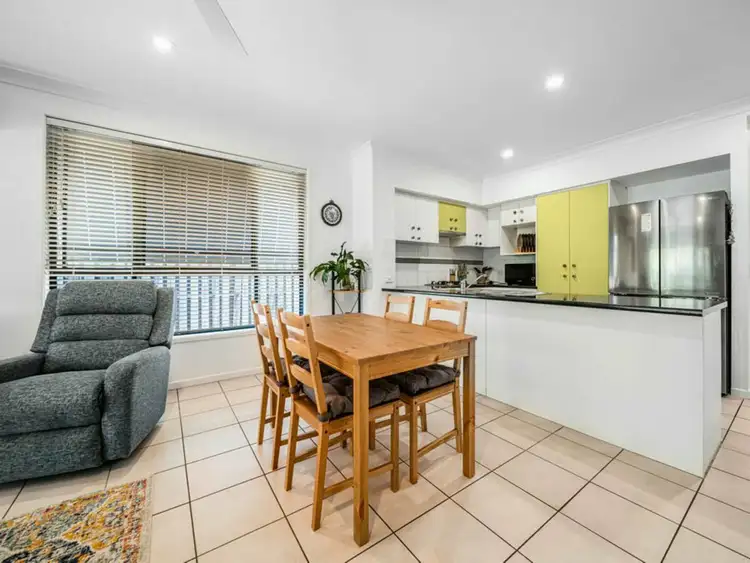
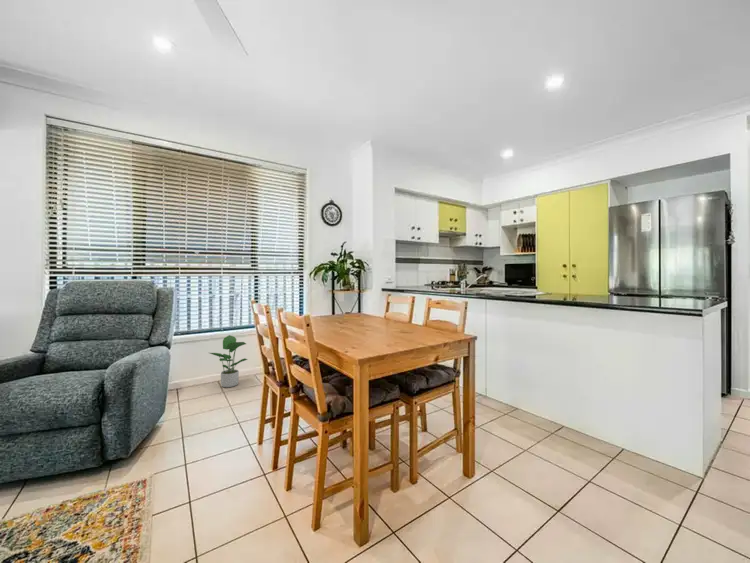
+ potted plant (227, 361)
